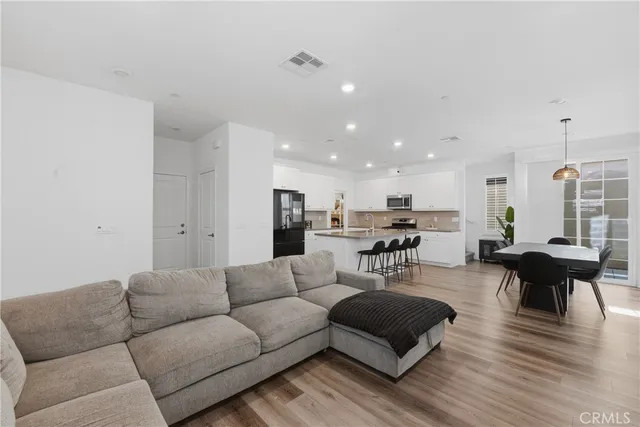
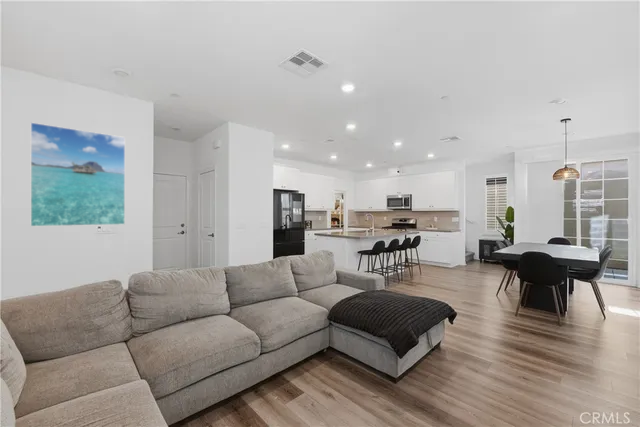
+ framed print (81, 178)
